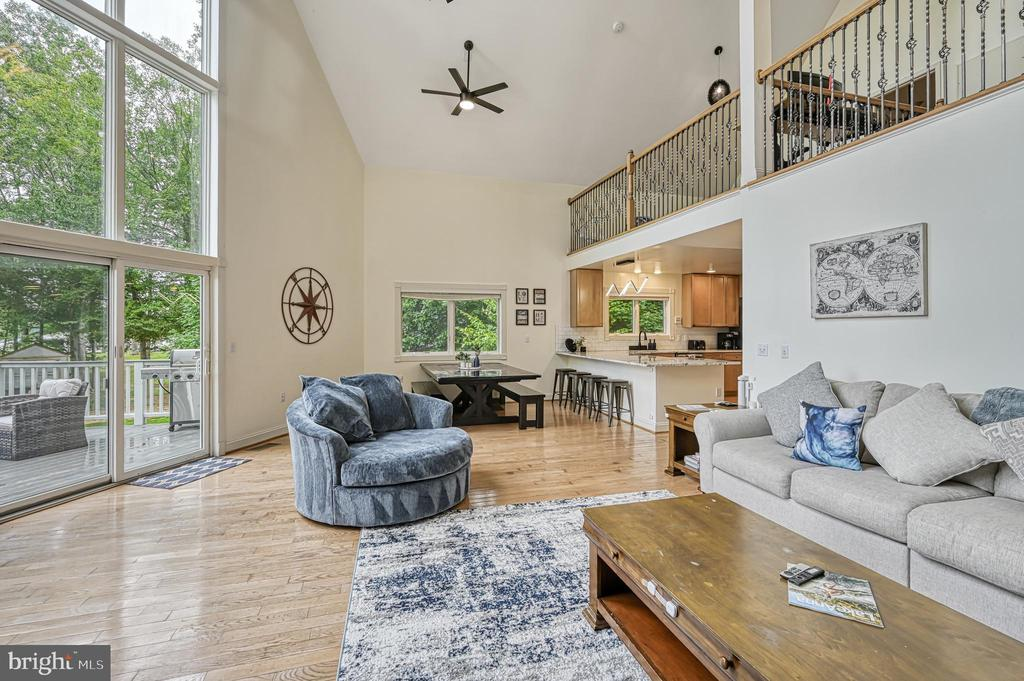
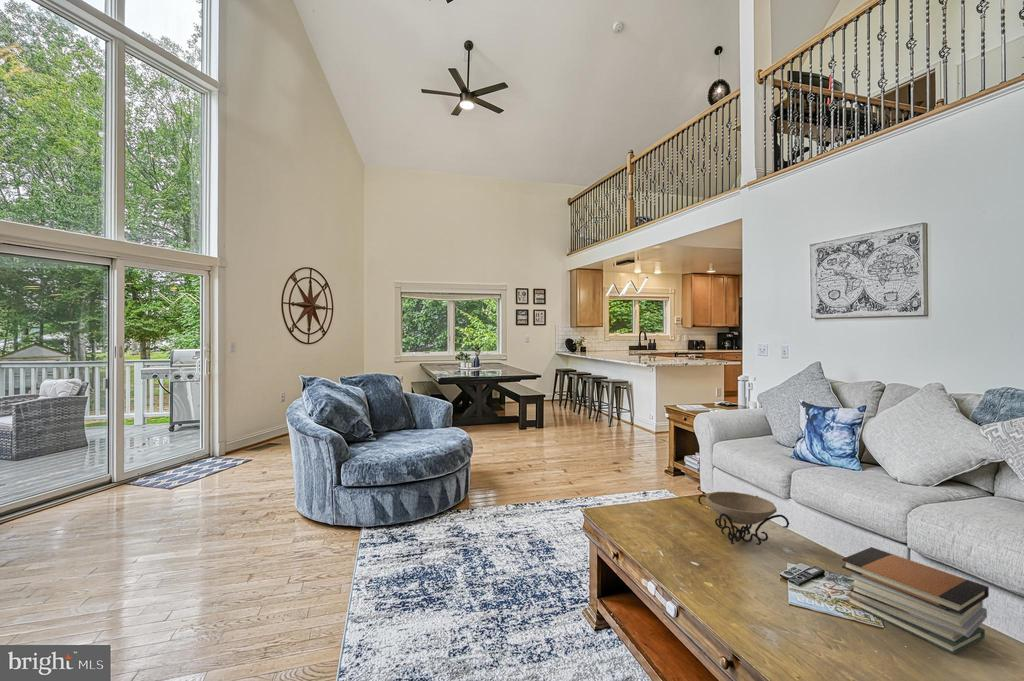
+ book stack (912, 596)
+ decorative bowl (740, 520)
